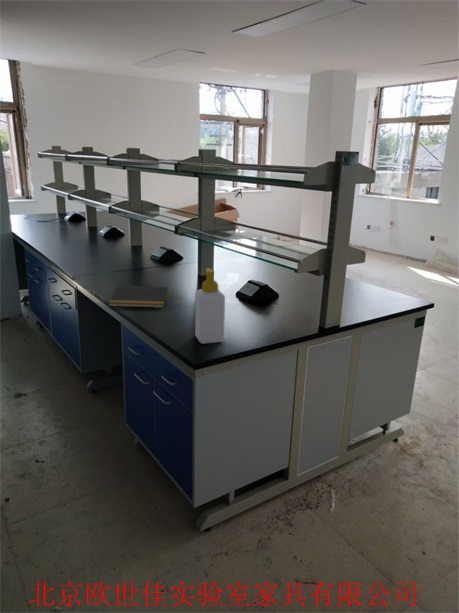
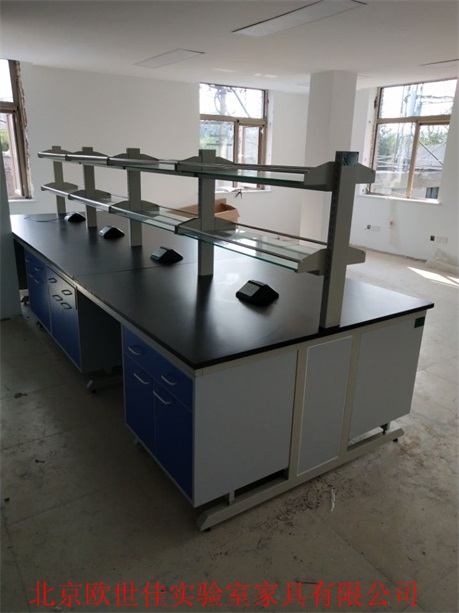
- soap bottle (209, 305)
- notepad (139, 296)
